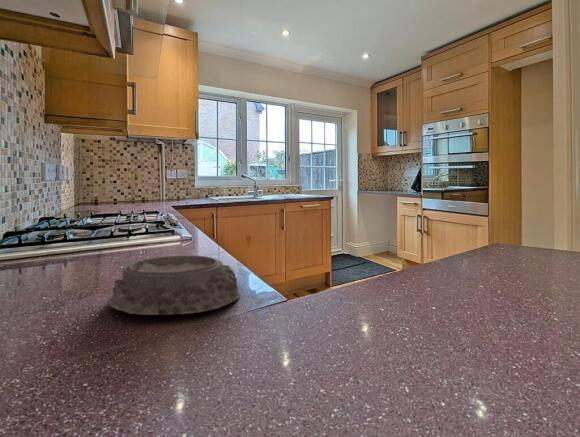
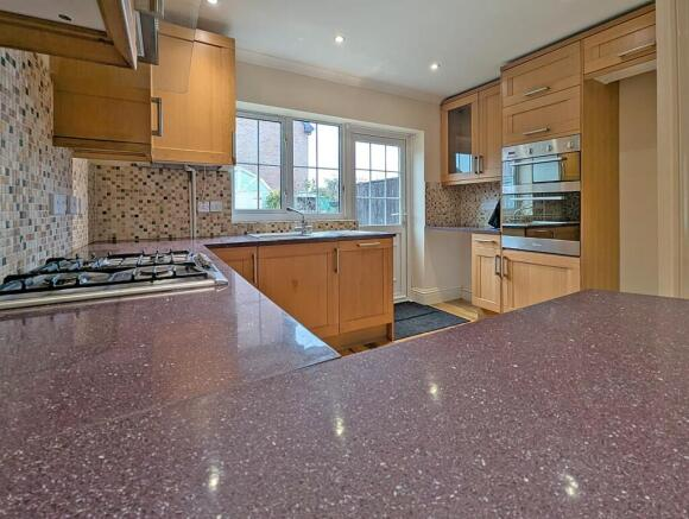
- mortar (177, 279)
